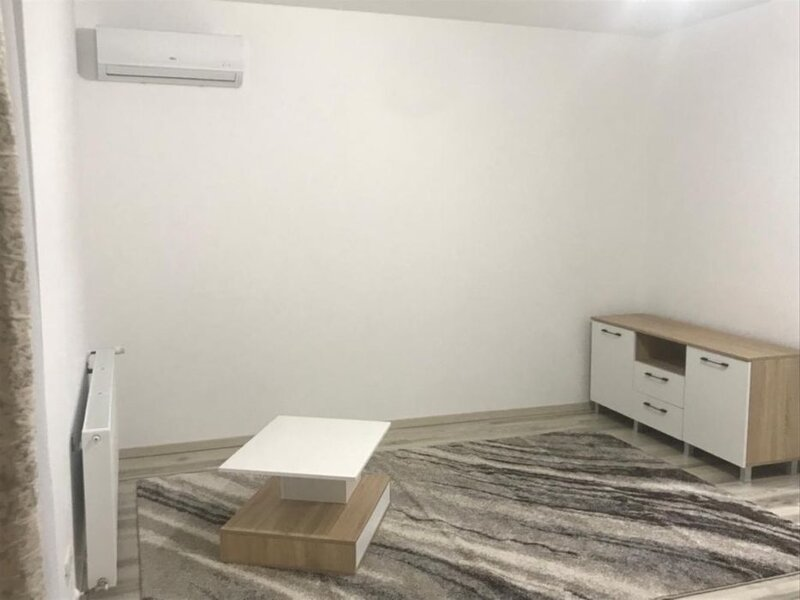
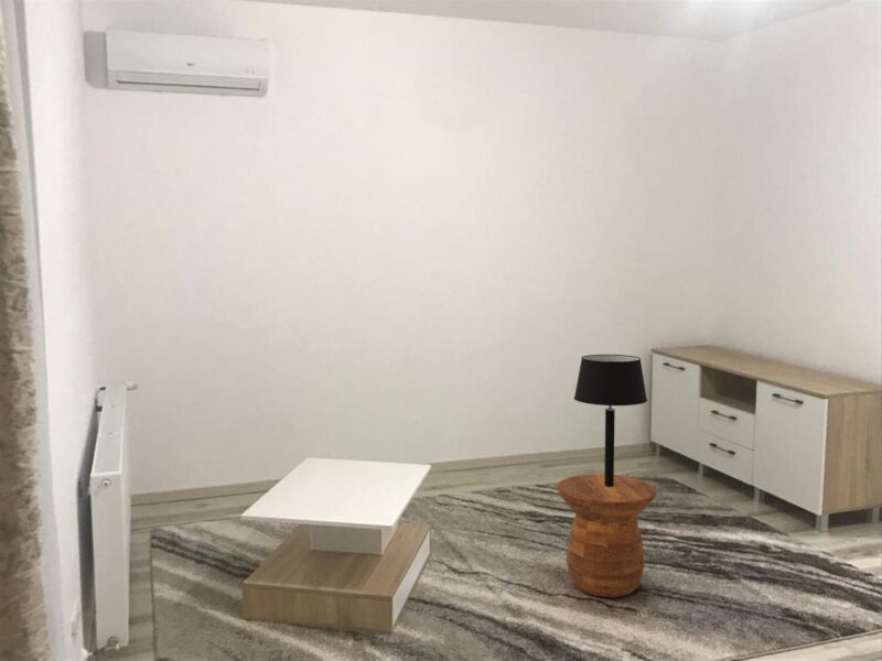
+ table lamp (610, 421)
+ side table (605, 535)
